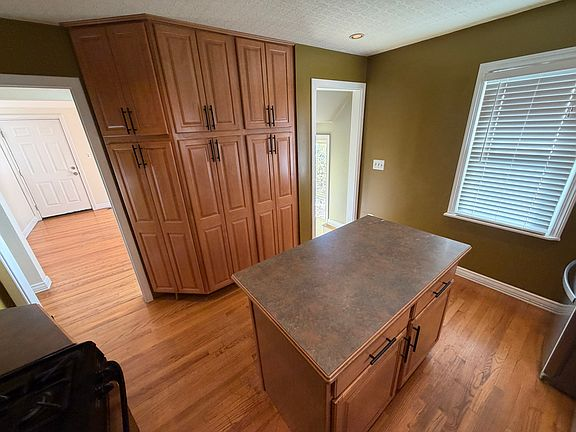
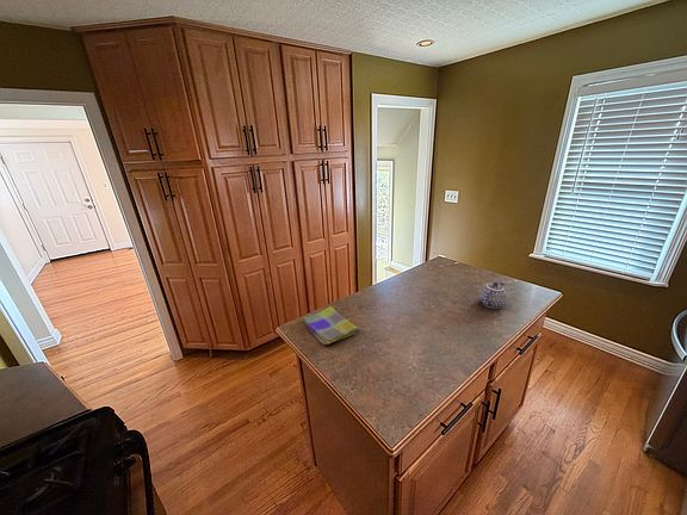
+ dish towel (329, 323)
+ teapot (494, 293)
